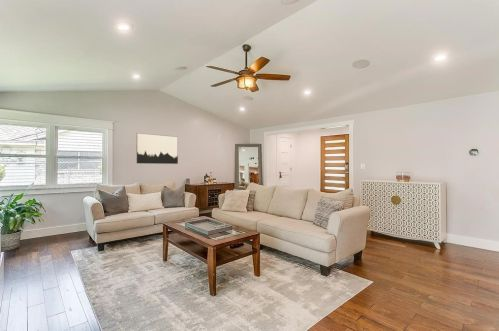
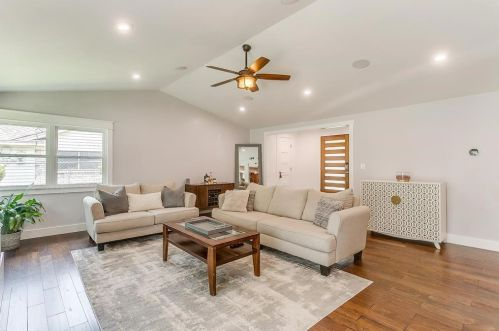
- wall art (158, 149)
